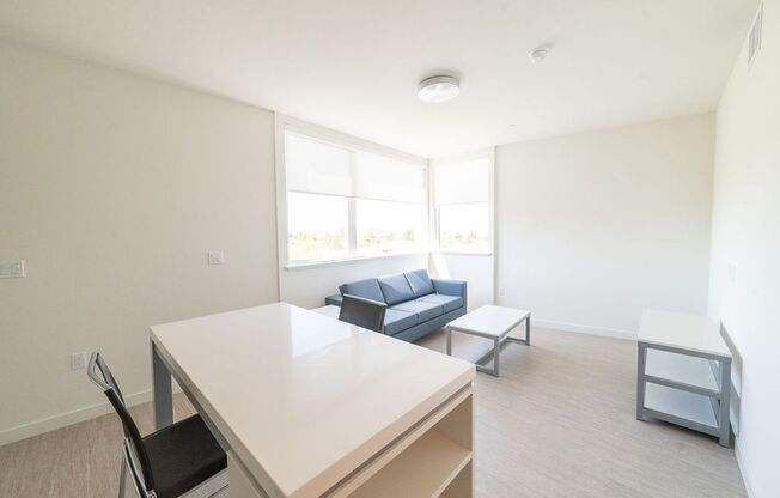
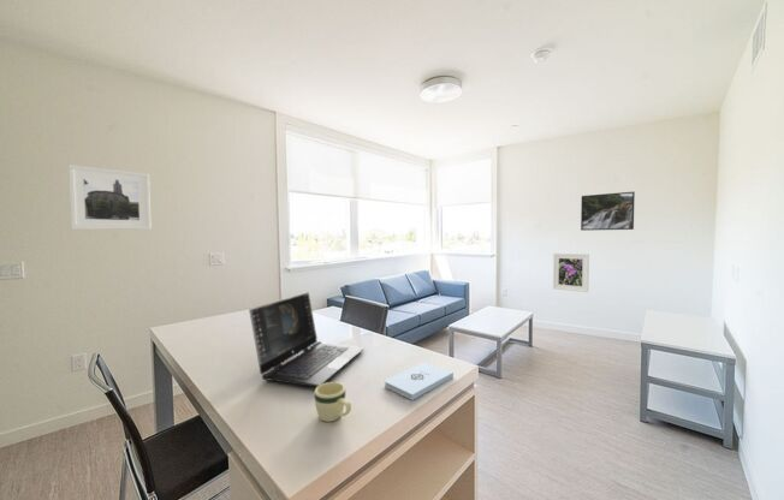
+ laptop (313, 332)
+ mug (334, 404)
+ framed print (570, 272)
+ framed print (112, 200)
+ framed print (606, 212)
+ notepad (418, 379)
